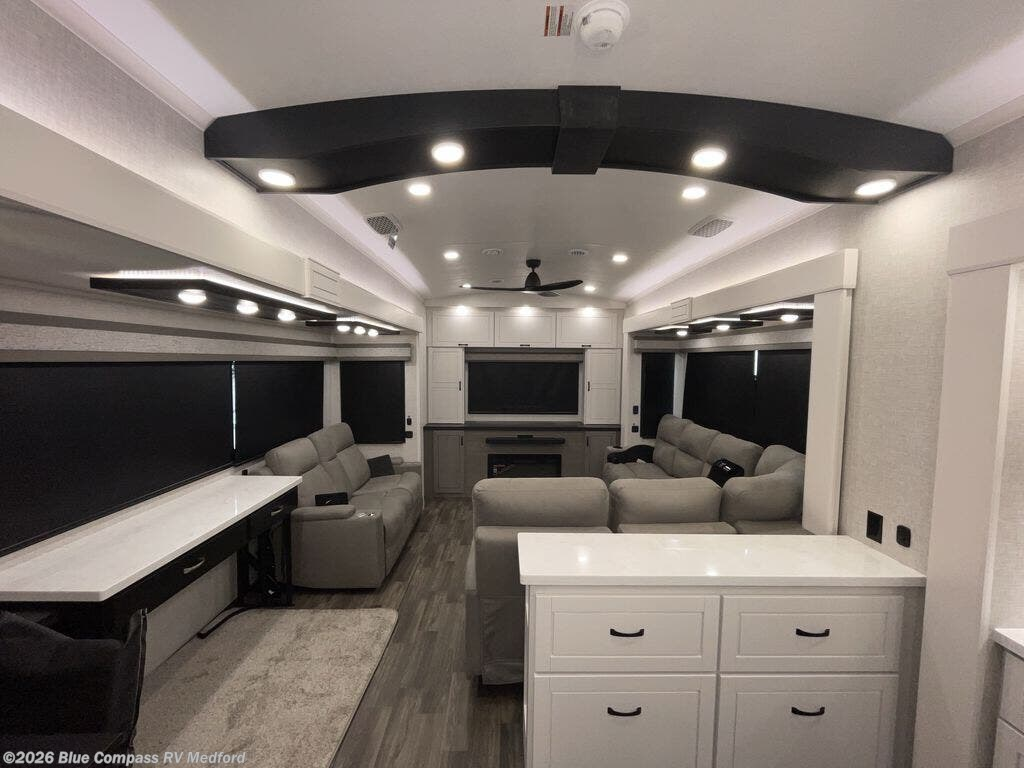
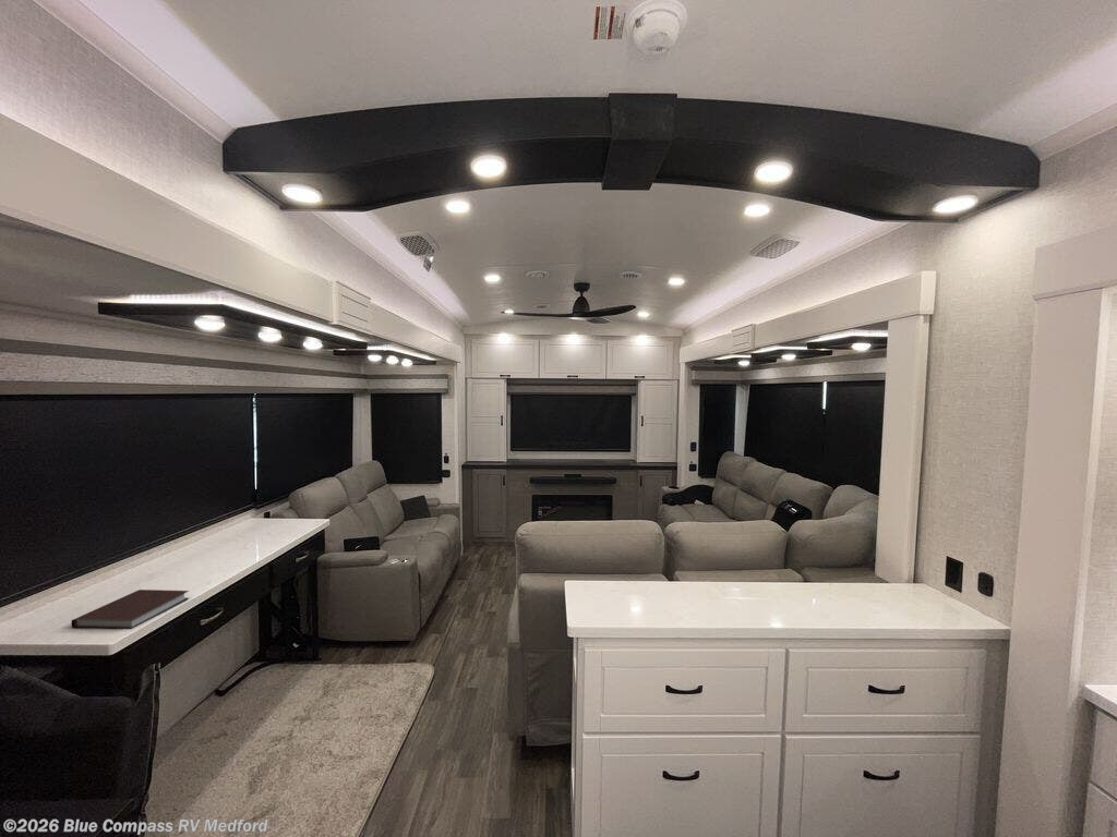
+ notebook (134, 607)
